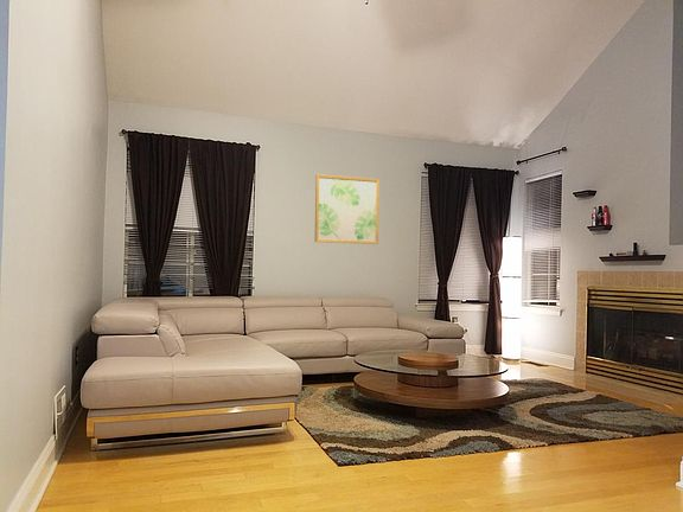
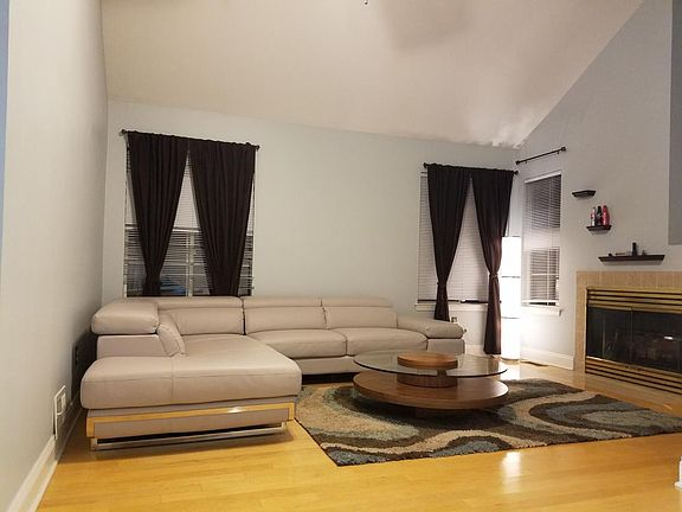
- wall art (347, 210)
